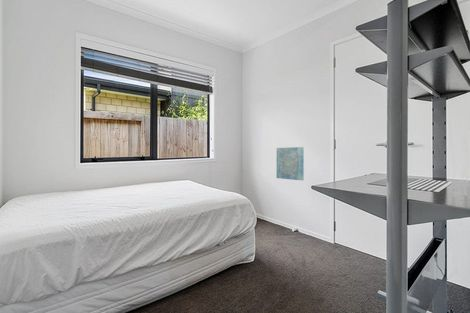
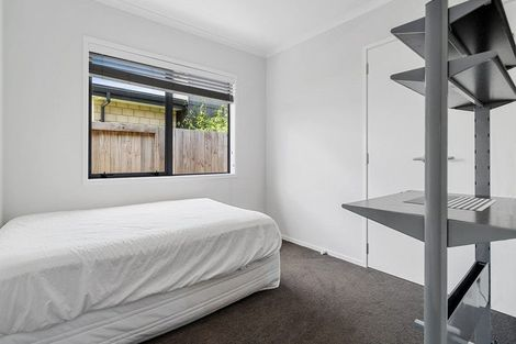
- wall art (289, 163)
